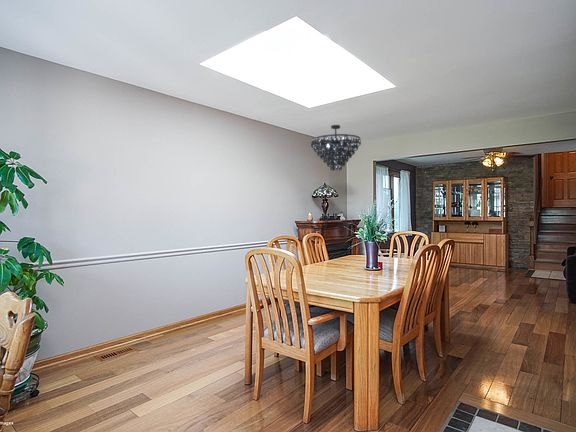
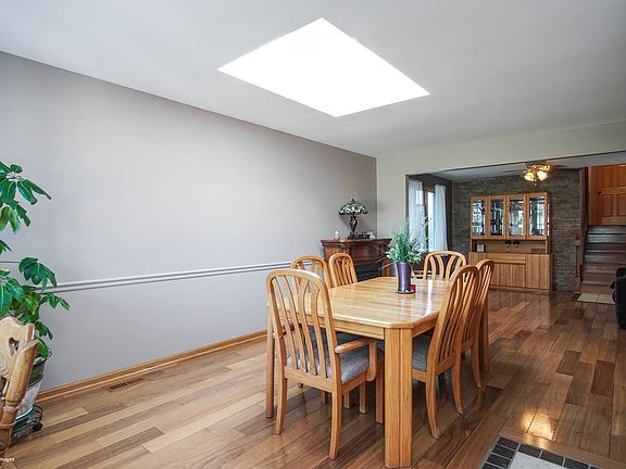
- chandelier (335, 148)
